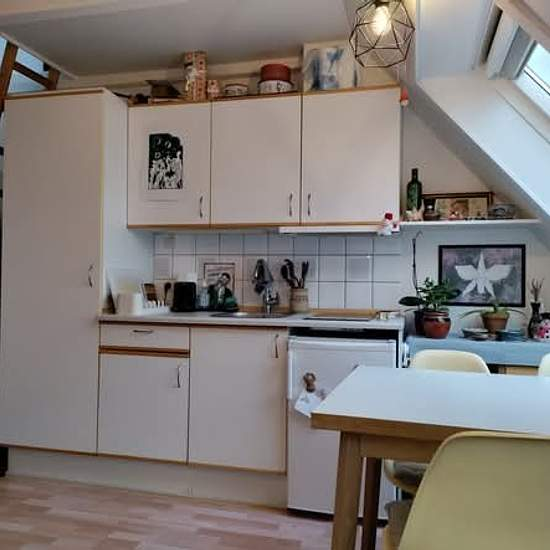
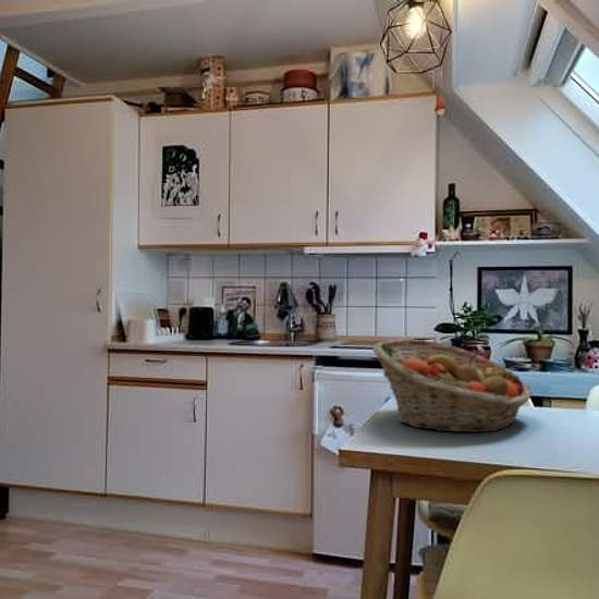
+ fruit basket (451, 380)
